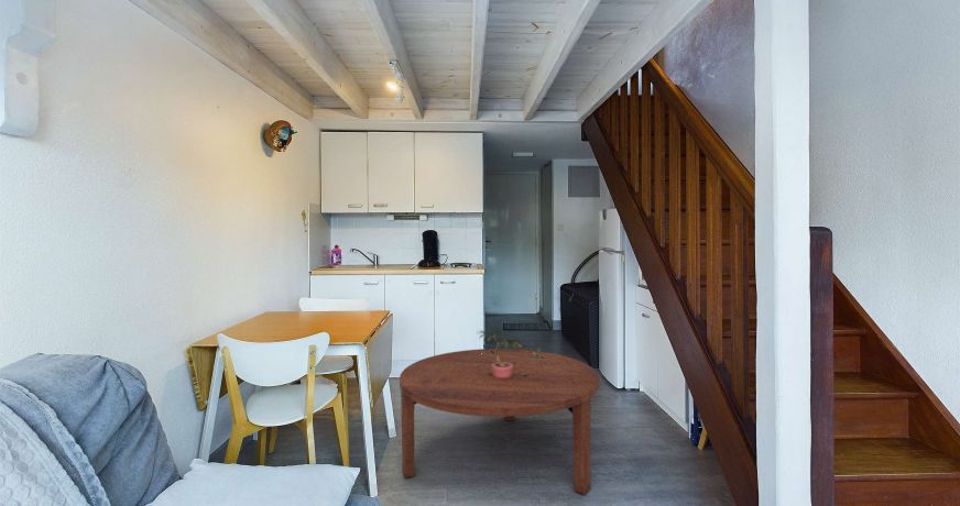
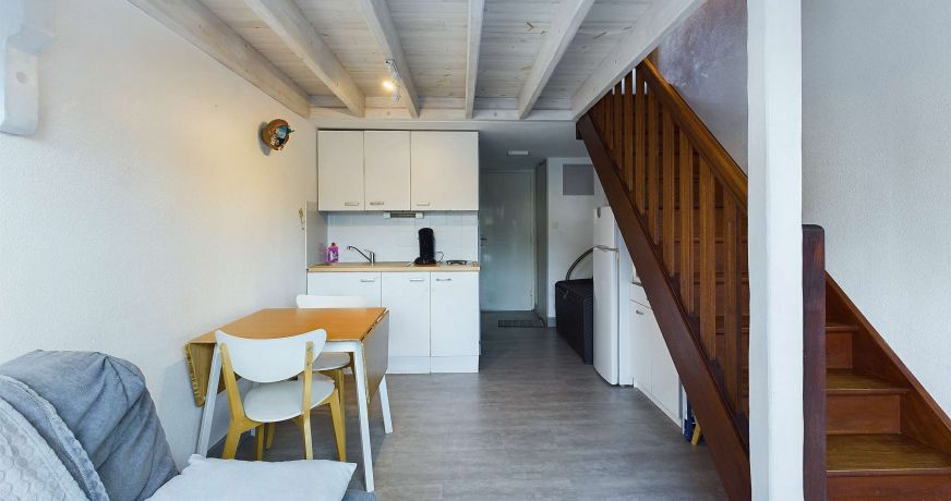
- potted plant (506, 346)
- coffee table (499, 414)
